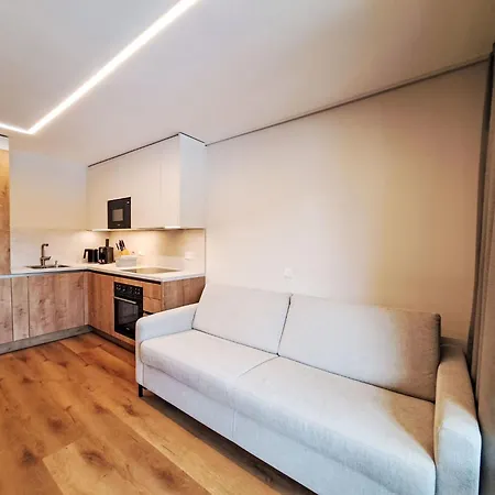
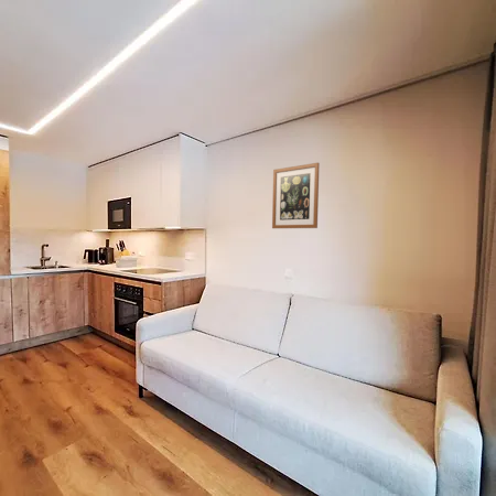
+ wall art (294, 197)
